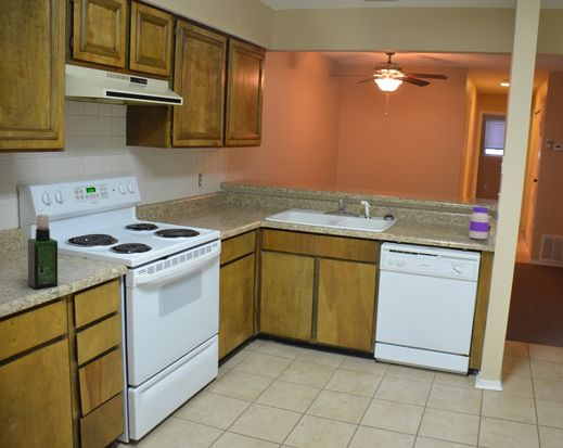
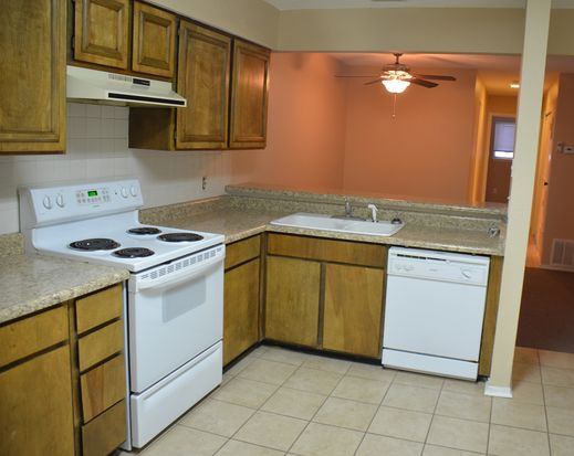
- jar (478, 222)
- spray bottle (42, 249)
